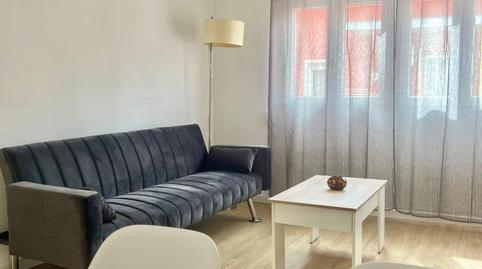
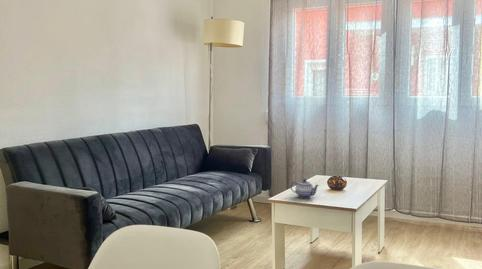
+ teapot (304, 188)
